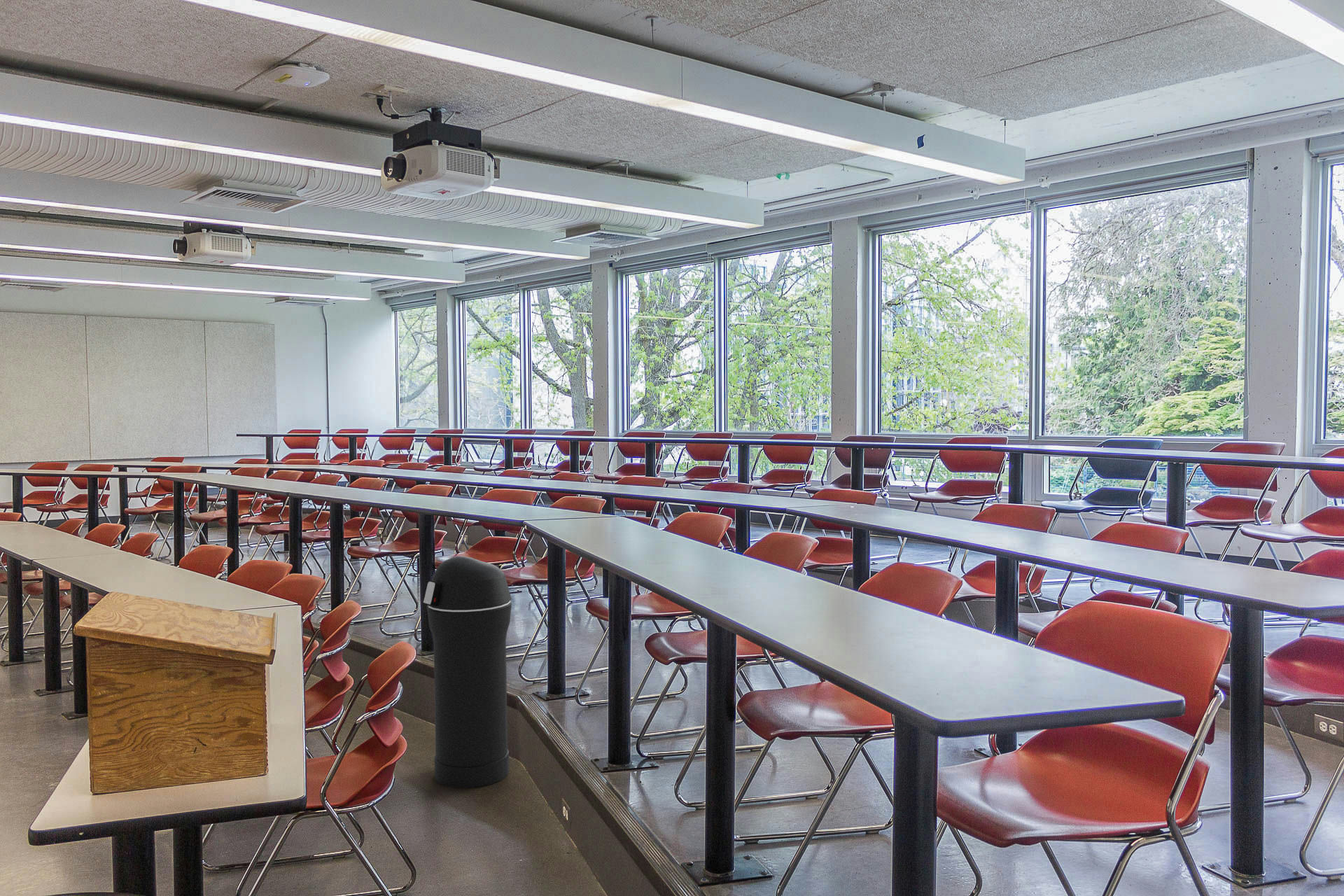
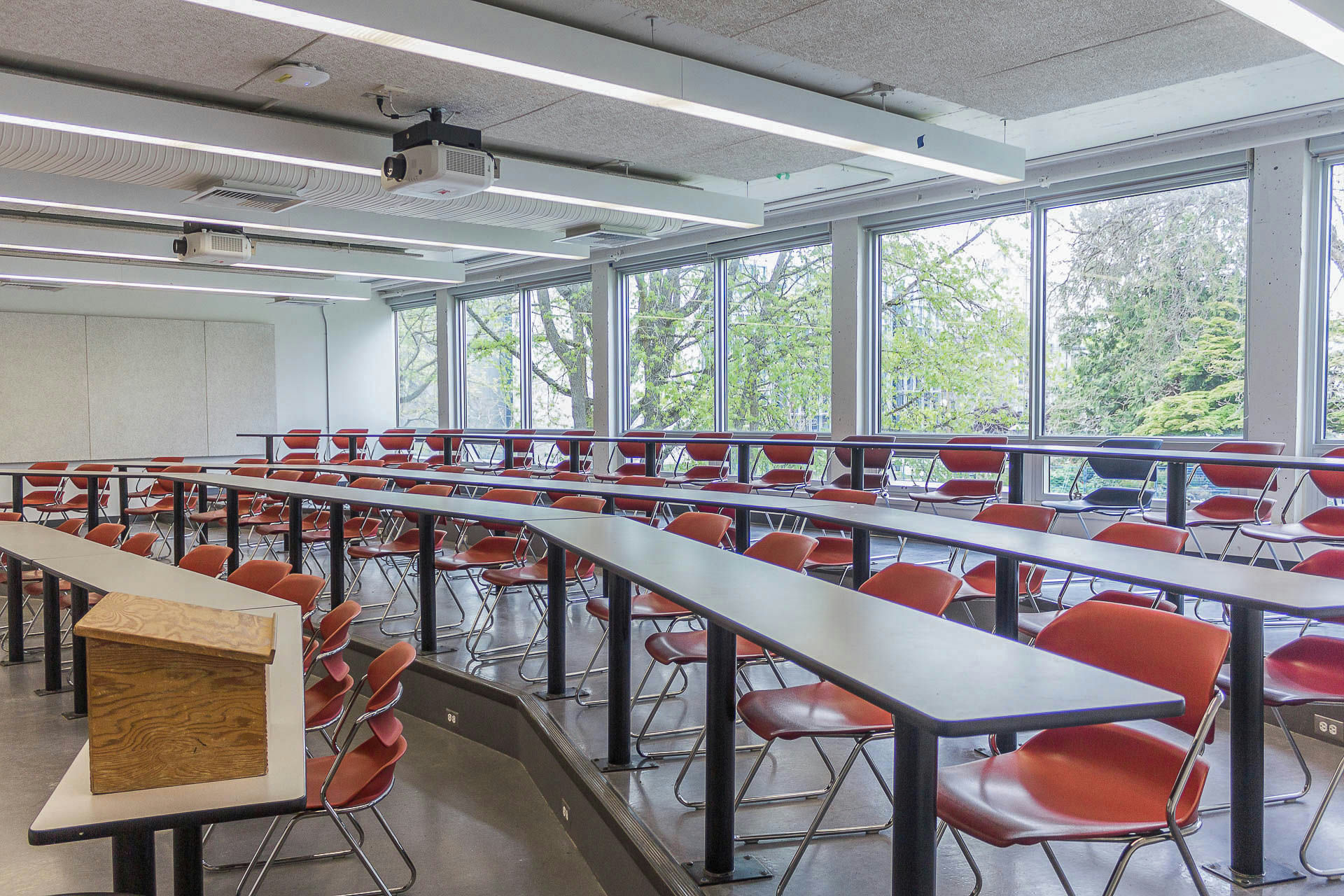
- trash can (468, 665)
